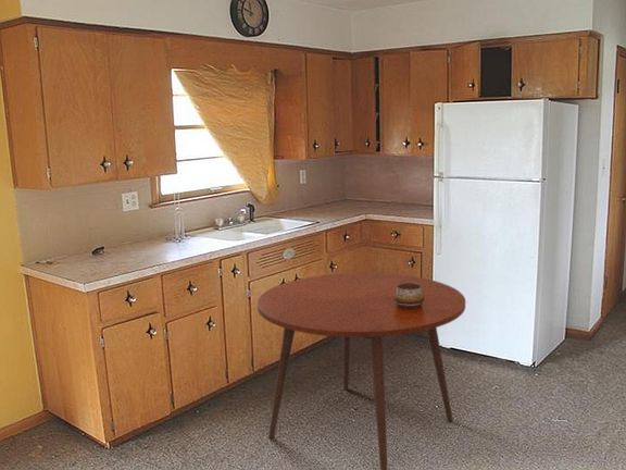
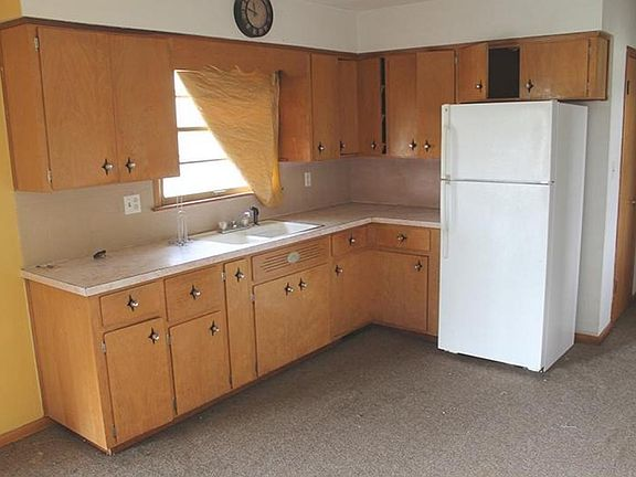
- dining table (372, 364)
- decorative bowl (409, 295)
